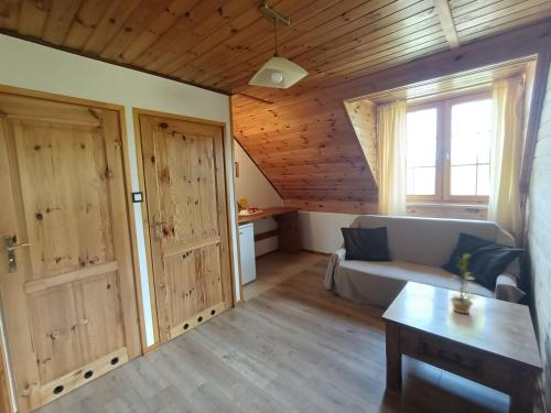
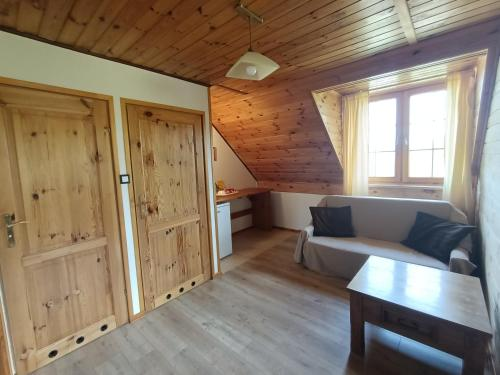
- plant (463, 283)
